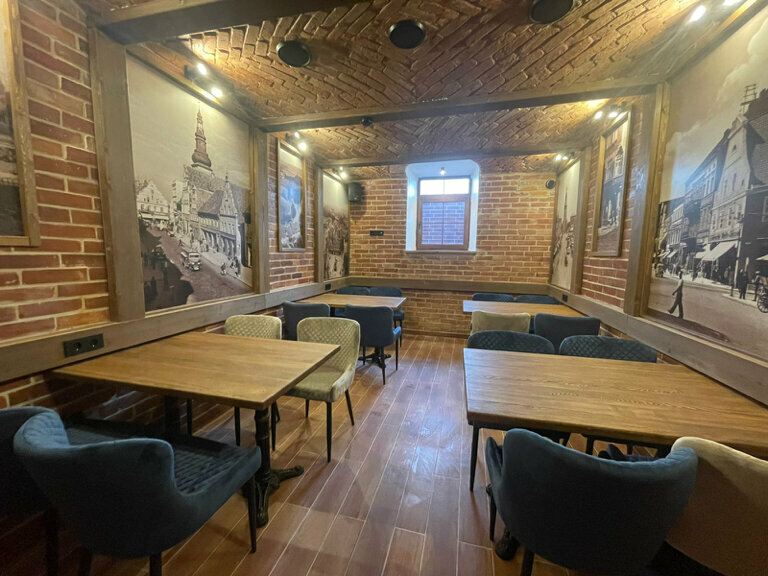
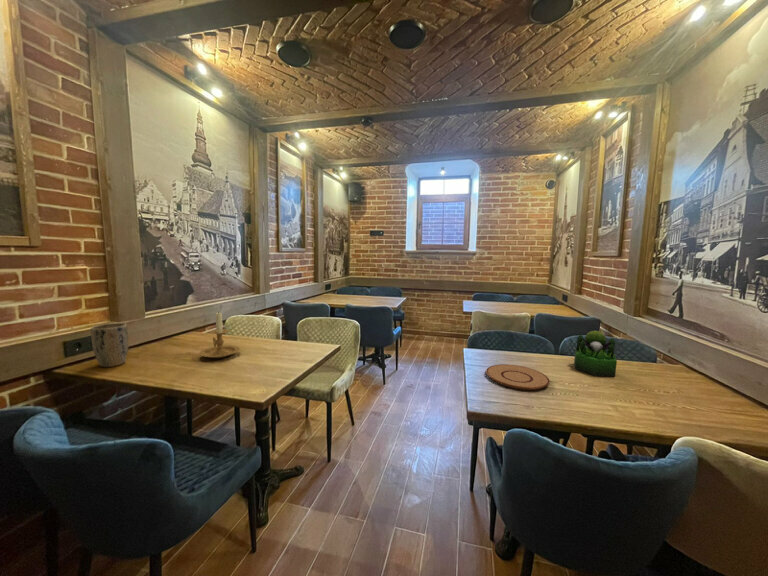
+ plate (516, 376)
+ candle holder (219, 333)
+ plant pot (110, 344)
+ plant (595, 351)
